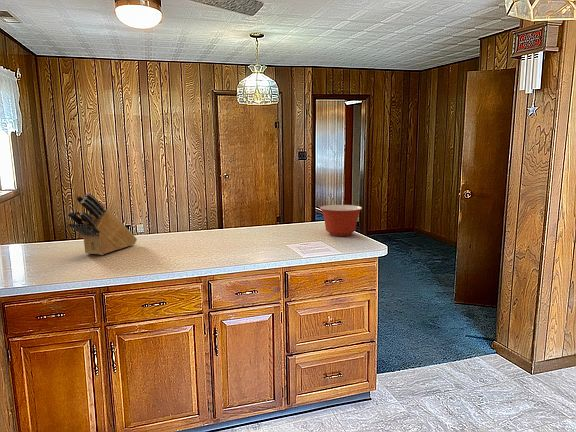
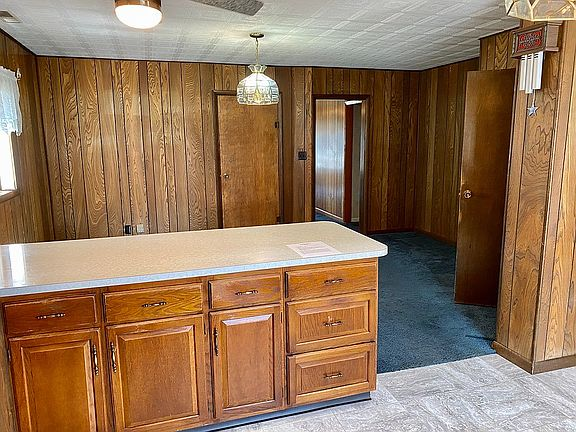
- knife block (103, 221)
- mixing bowl (340, 220)
